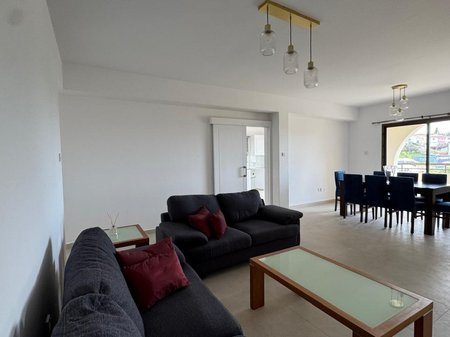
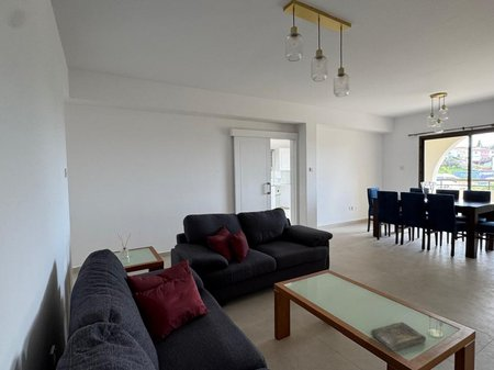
+ book (397, 335)
